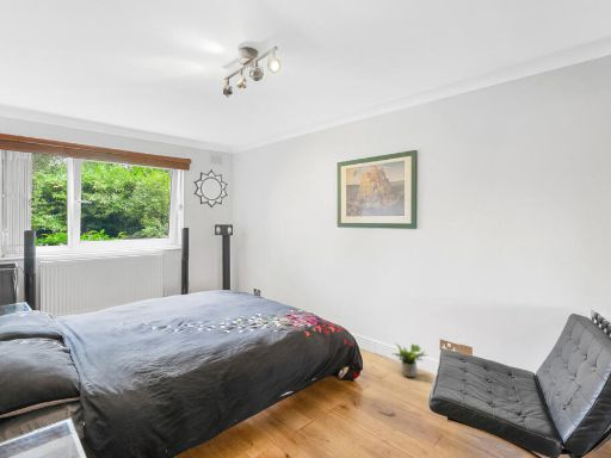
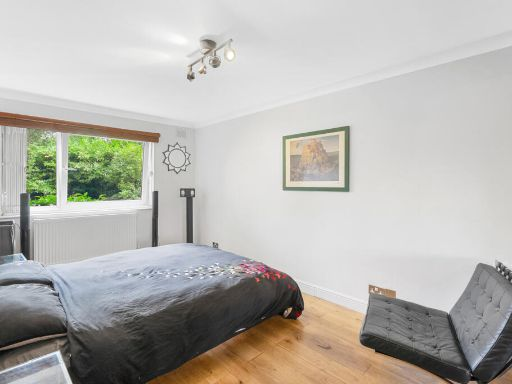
- potted plant (409, 359)
